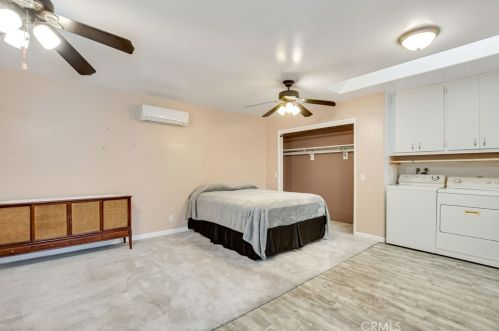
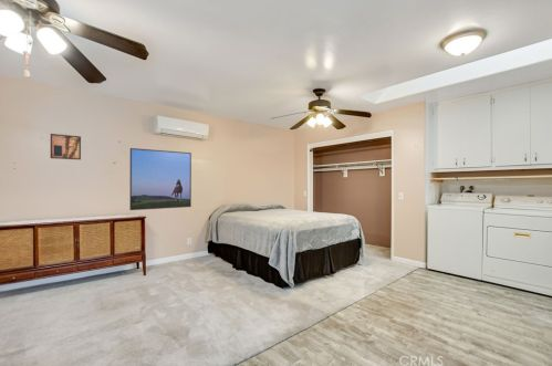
+ wall art (65, 147)
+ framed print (163, 179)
